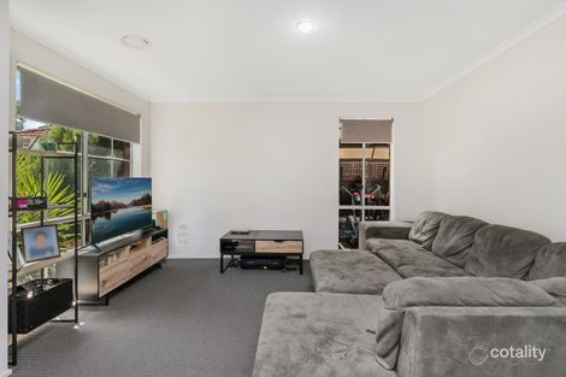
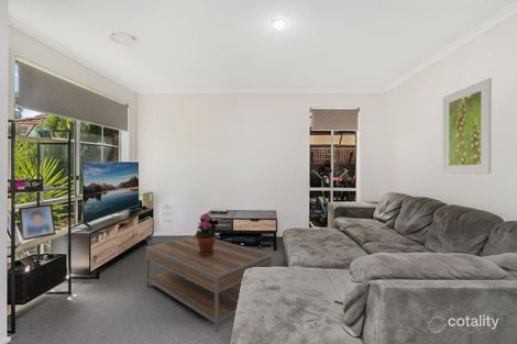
+ coffee table (207, 270)
+ potted plant (205, 233)
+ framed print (464, 131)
